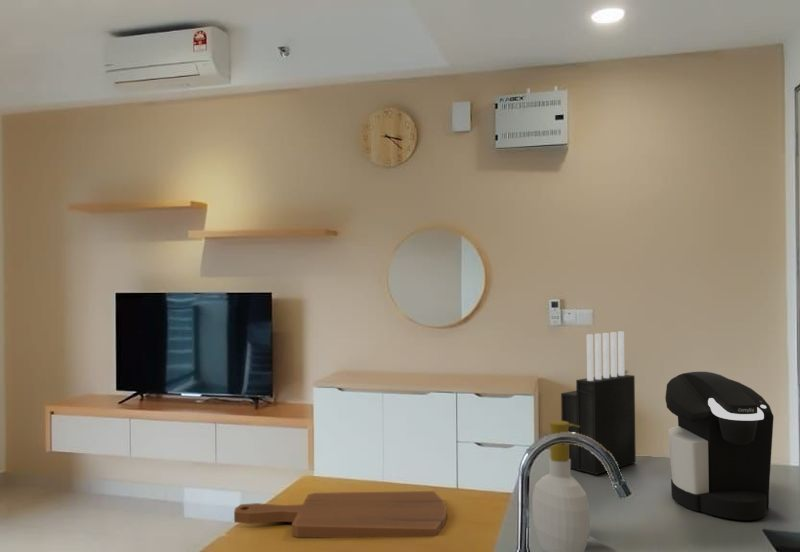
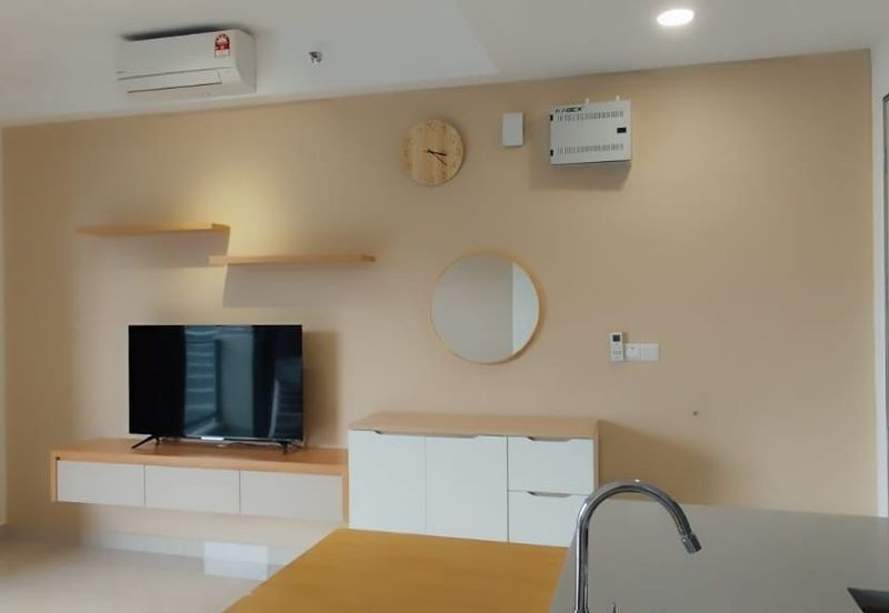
- cutting board (357, 513)
- knife block (594, 398)
- soap bottle (561, 487)
- coffee maker (720, 439)
